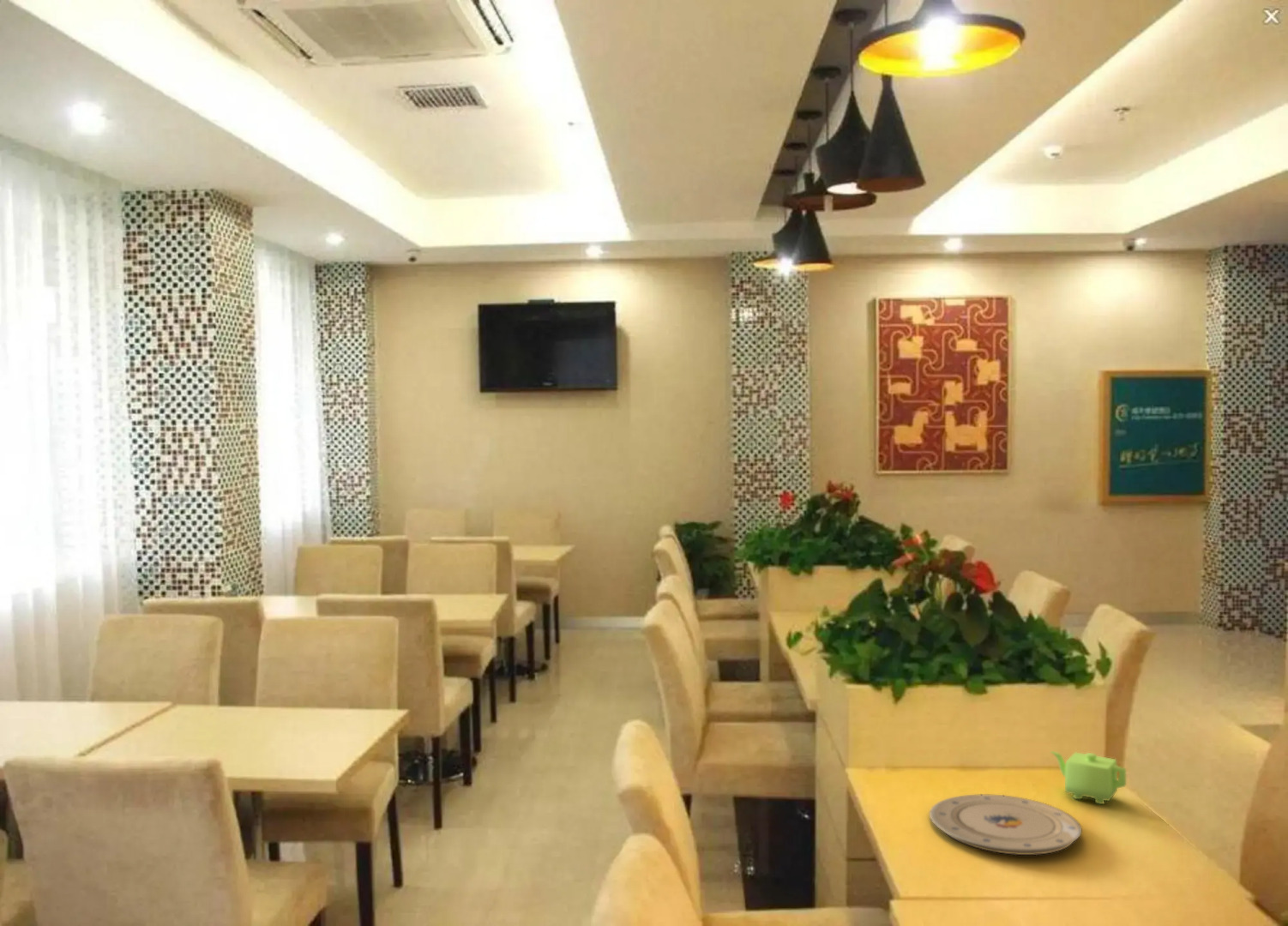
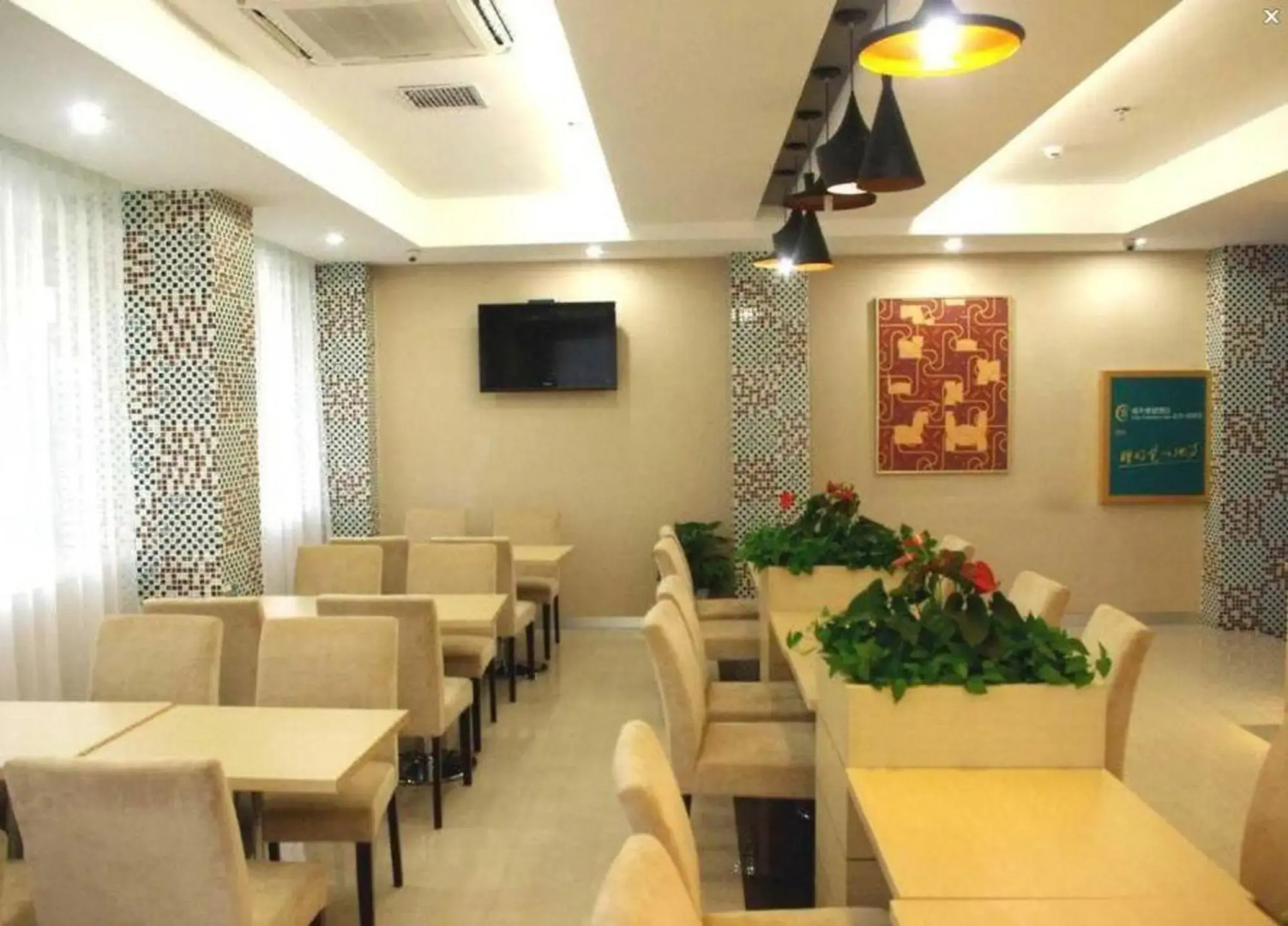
- teapot (1086, 774)
- plate (1003, 823)
